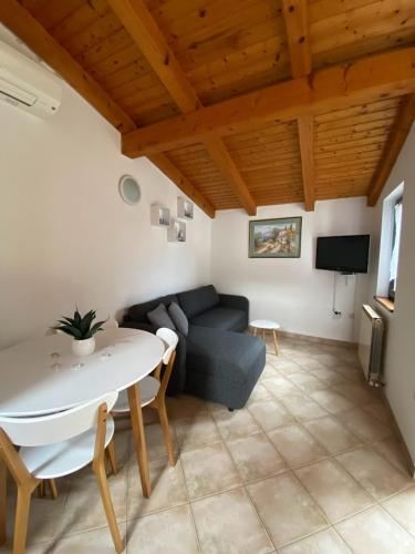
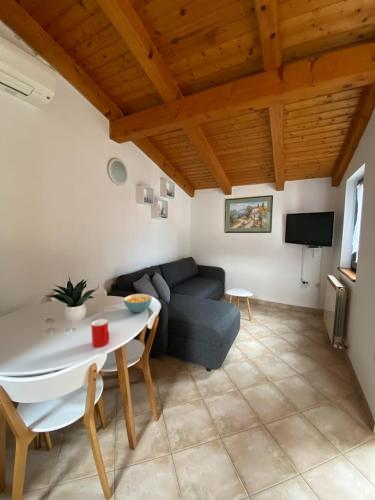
+ cereal bowl (138, 304)
+ cup (100, 334)
